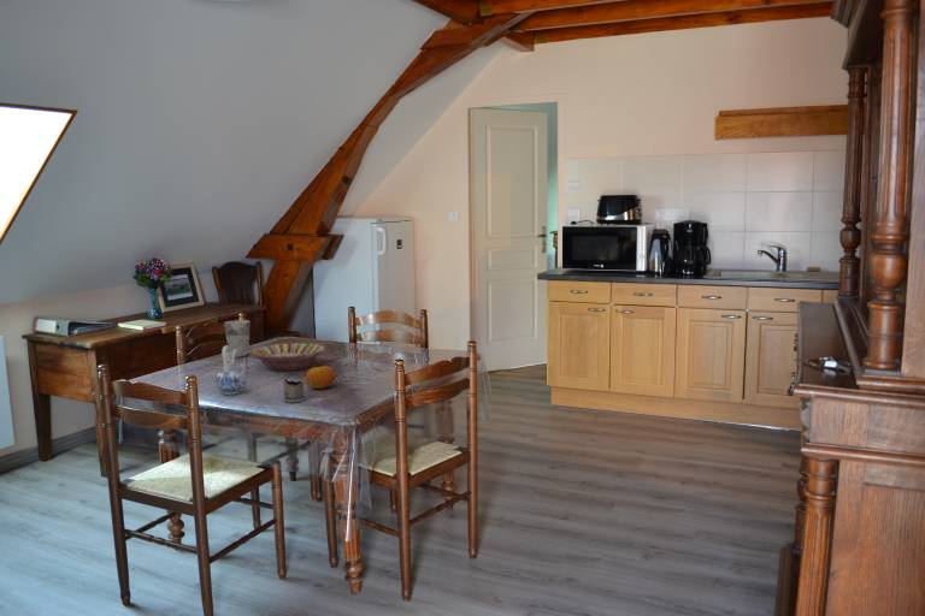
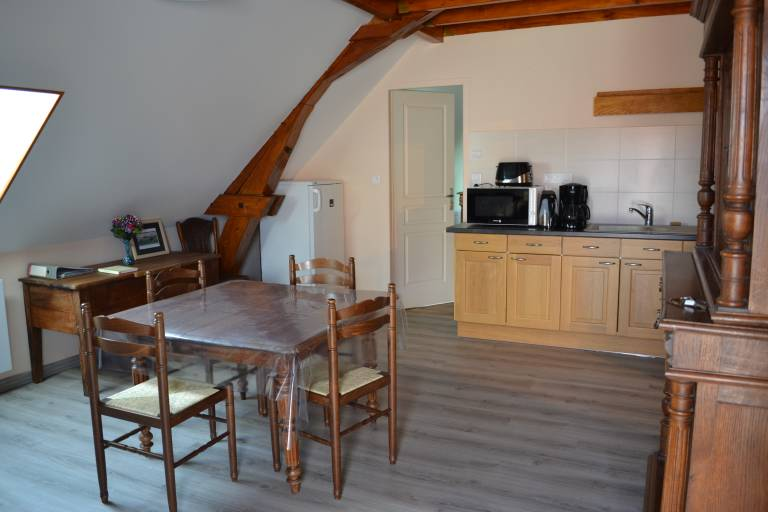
- serving bowl (289, 357)
- cup (237, 338)
- fruit (320, 377)
- tea glass holder (297, 389)
- ceramic pitcher (230, 368)
